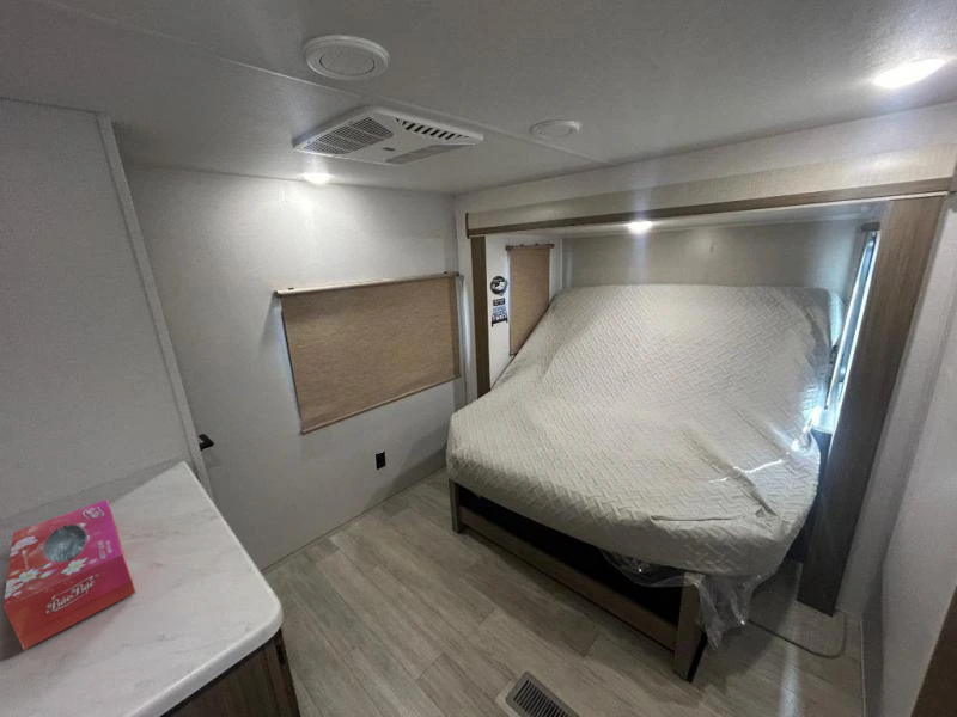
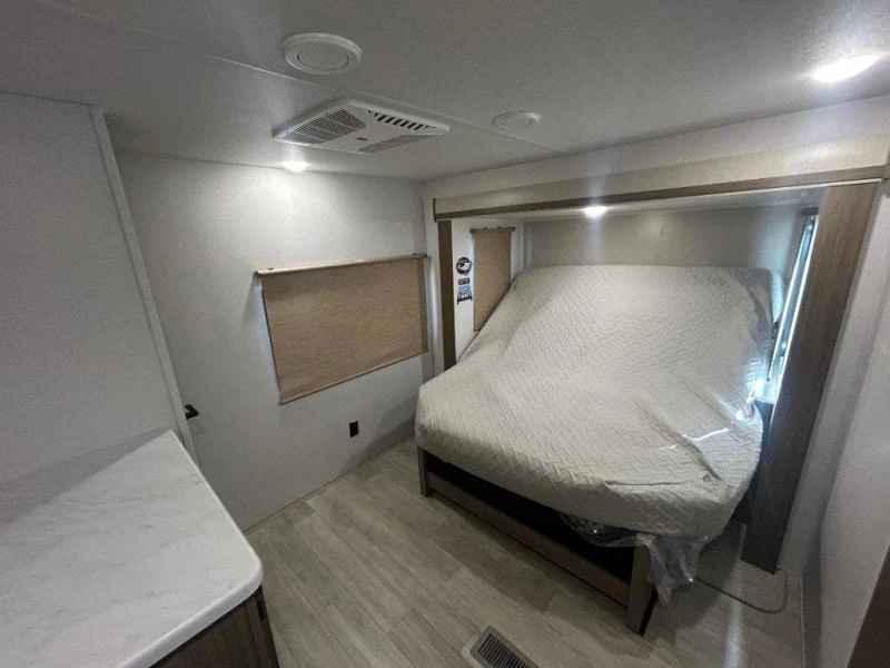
- tissue box (72, 562)
